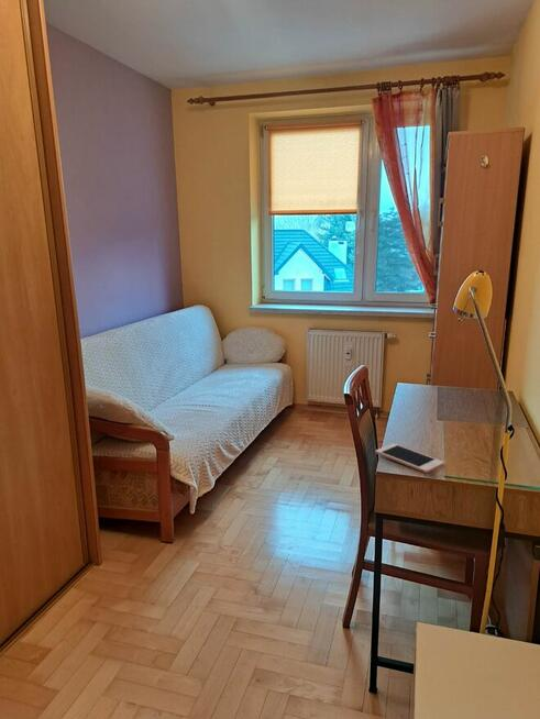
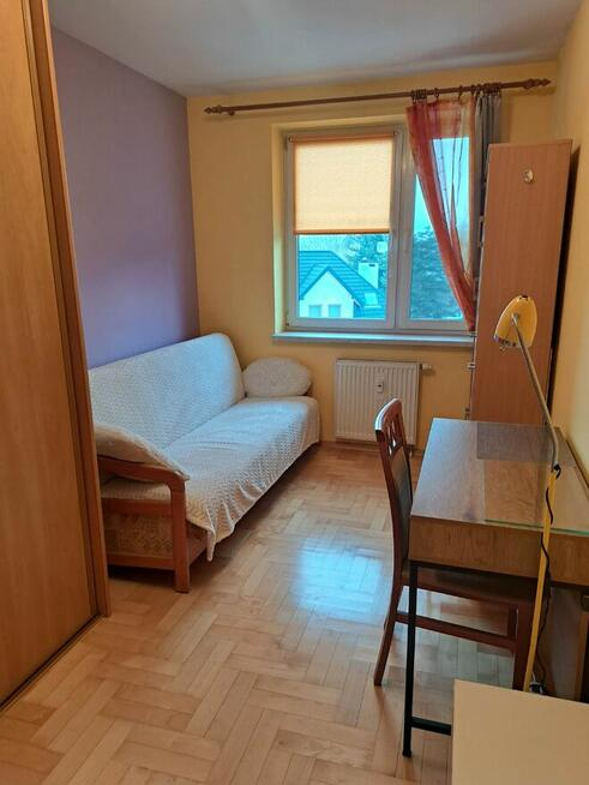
- cell phone (408, 457)
